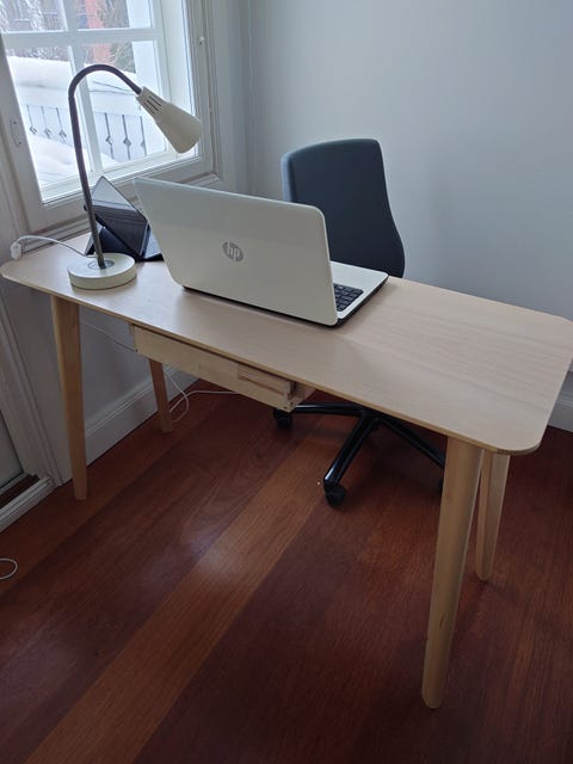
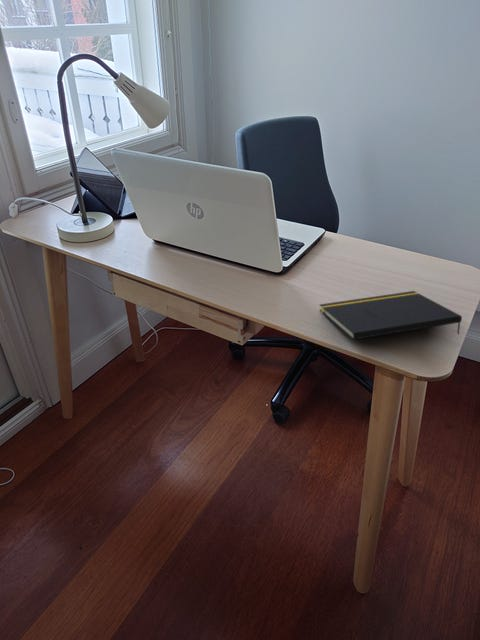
+ notepad (386, 313)
